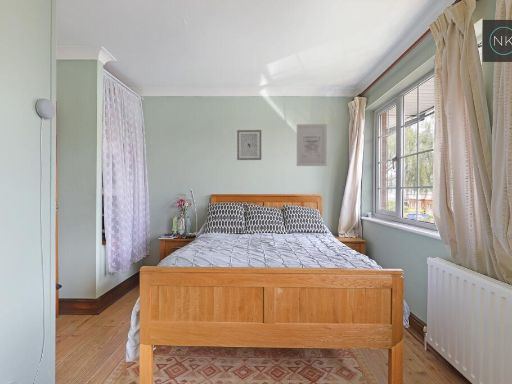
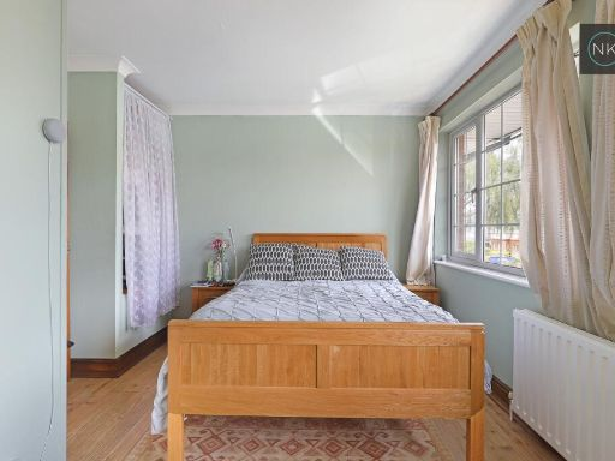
- wall art (249, 145)
- wall art (311, 145)
